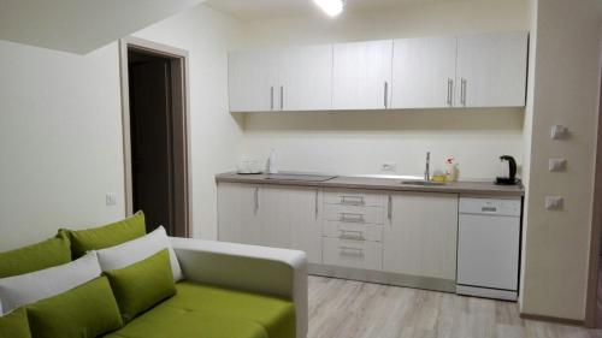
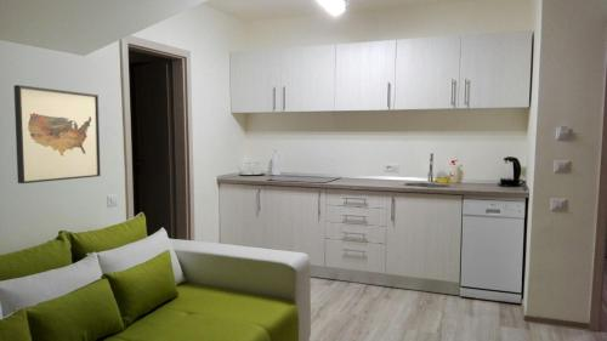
+ wall art (61, 135)
